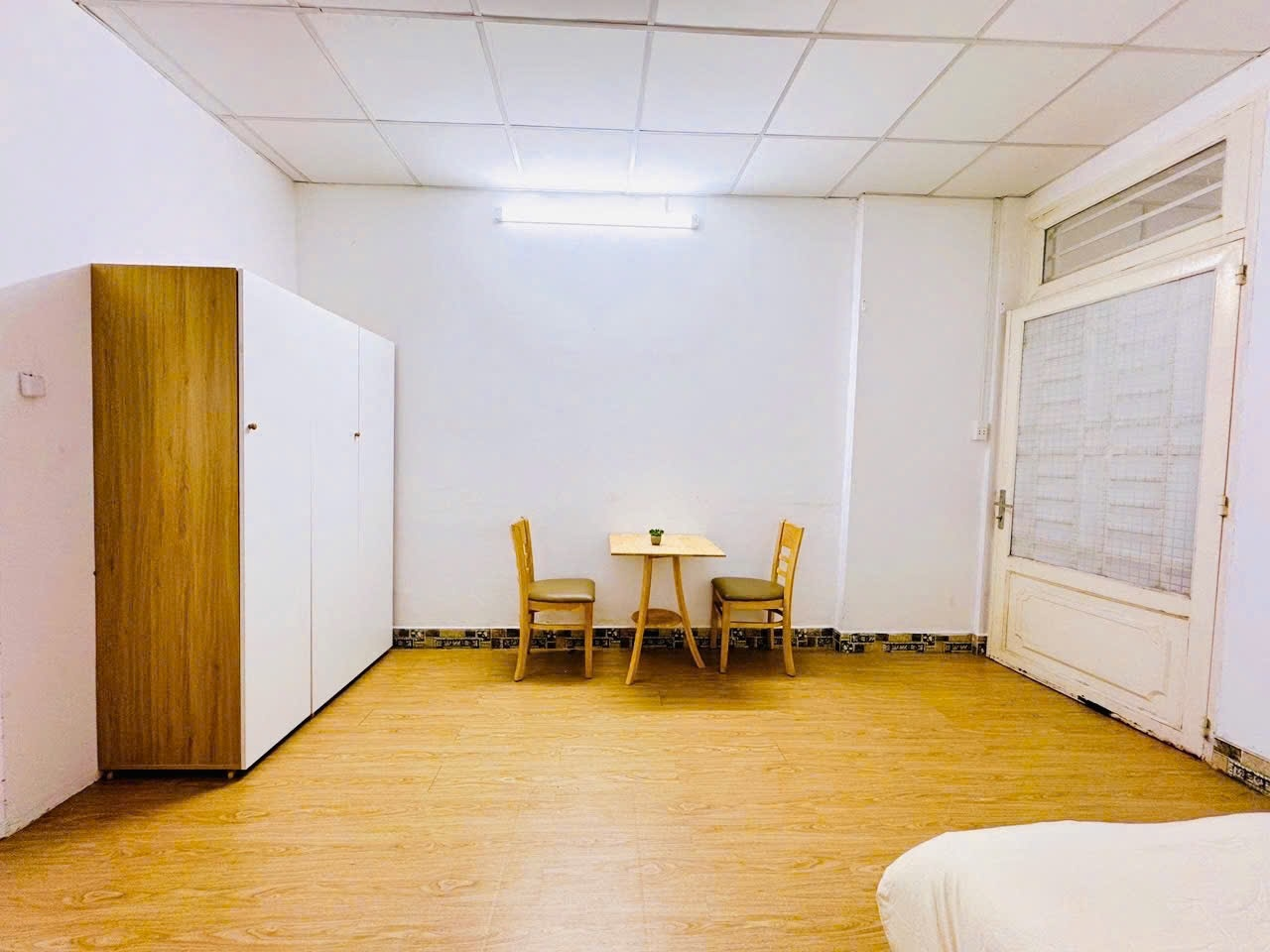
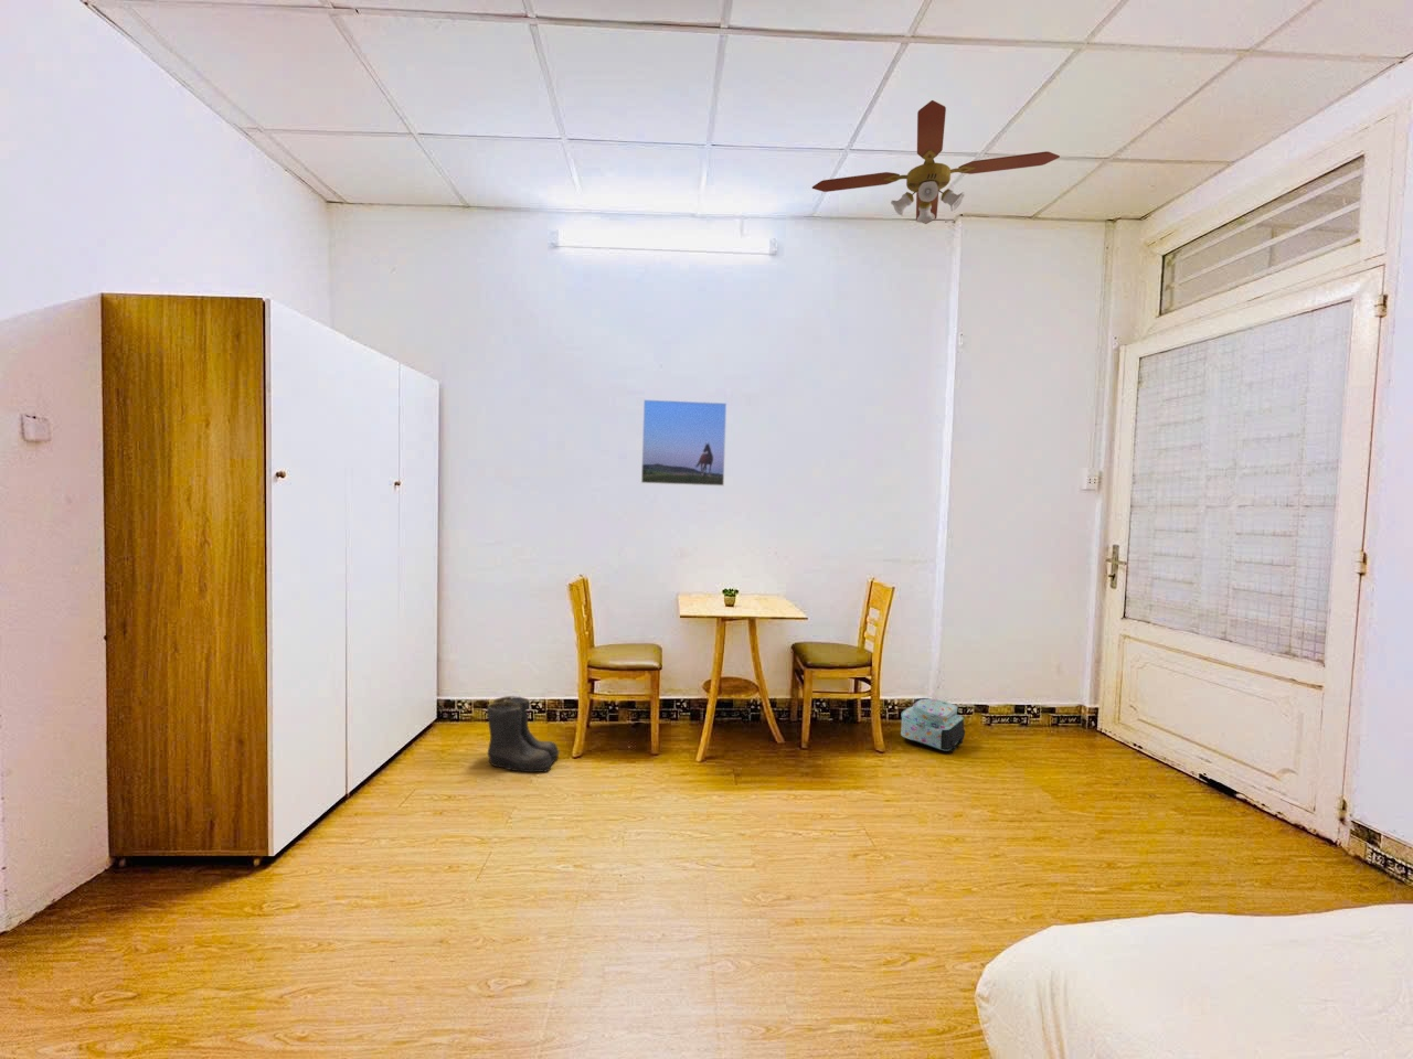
+ boots (523, 731)
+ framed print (683, 443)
+ ceiling fan (927, 180)
+ backpack (930, 723)
